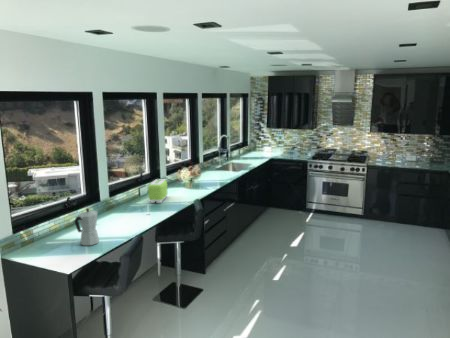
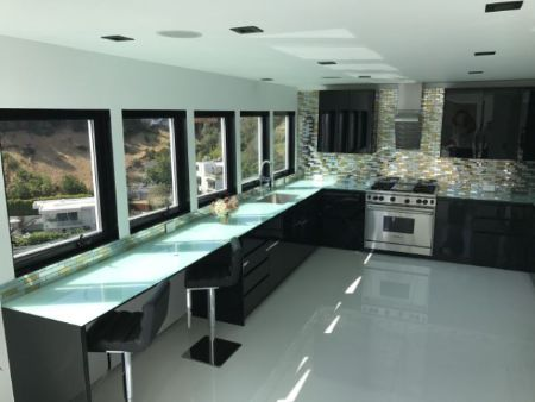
- toaster (158, 190)
- moka pot (87, 226)
